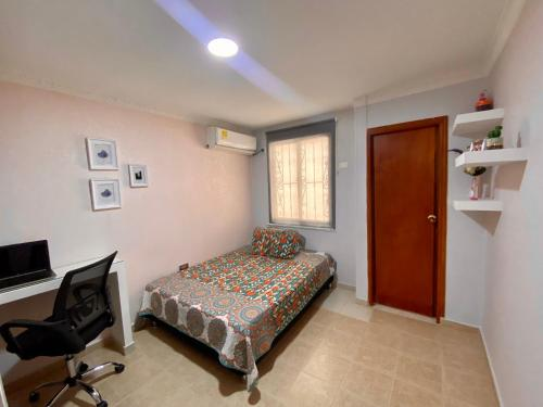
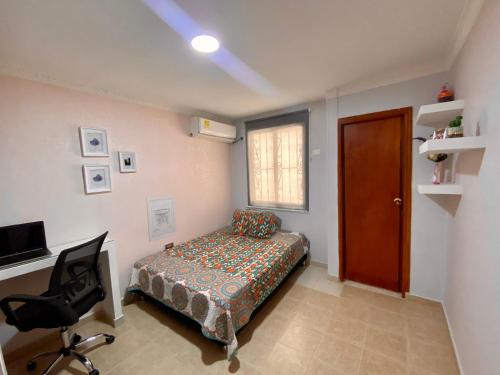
+ wall art (162, 217)
